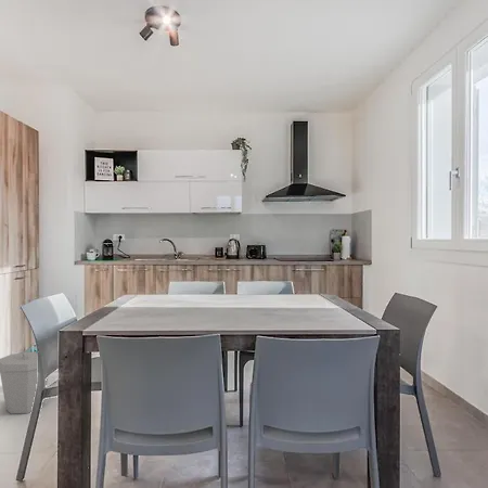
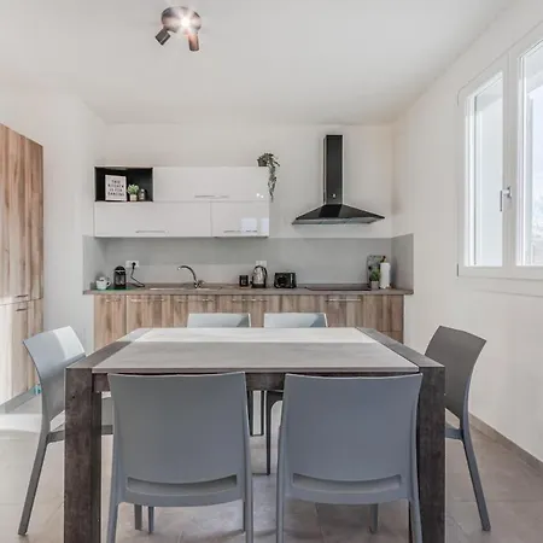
- trash can (24, 381)
